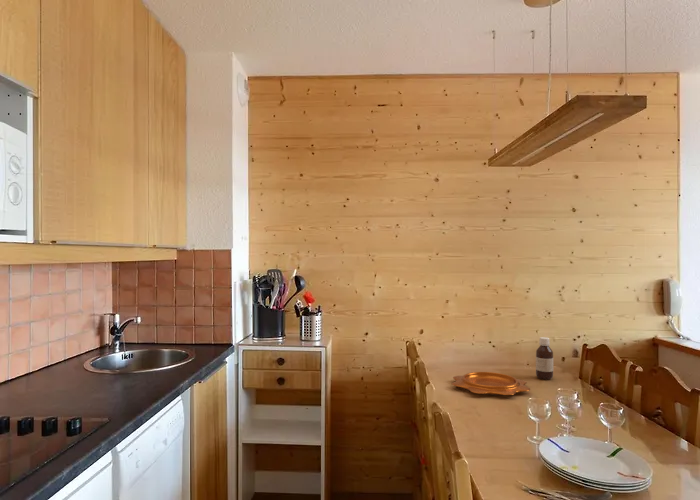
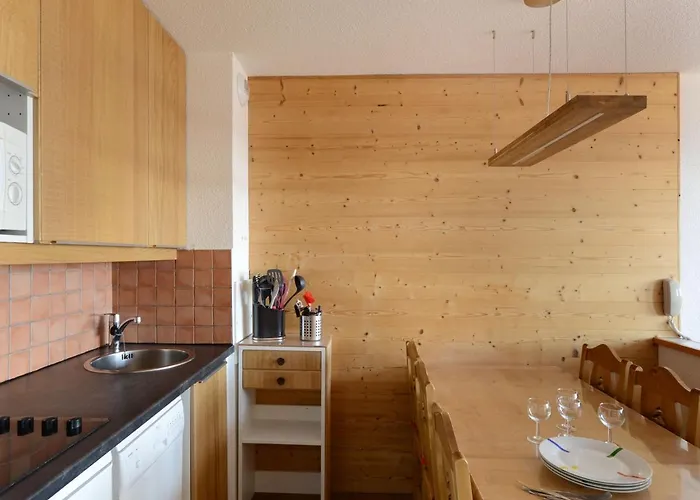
- decorative bowl (489, 382)
- bottle (544, 357)
